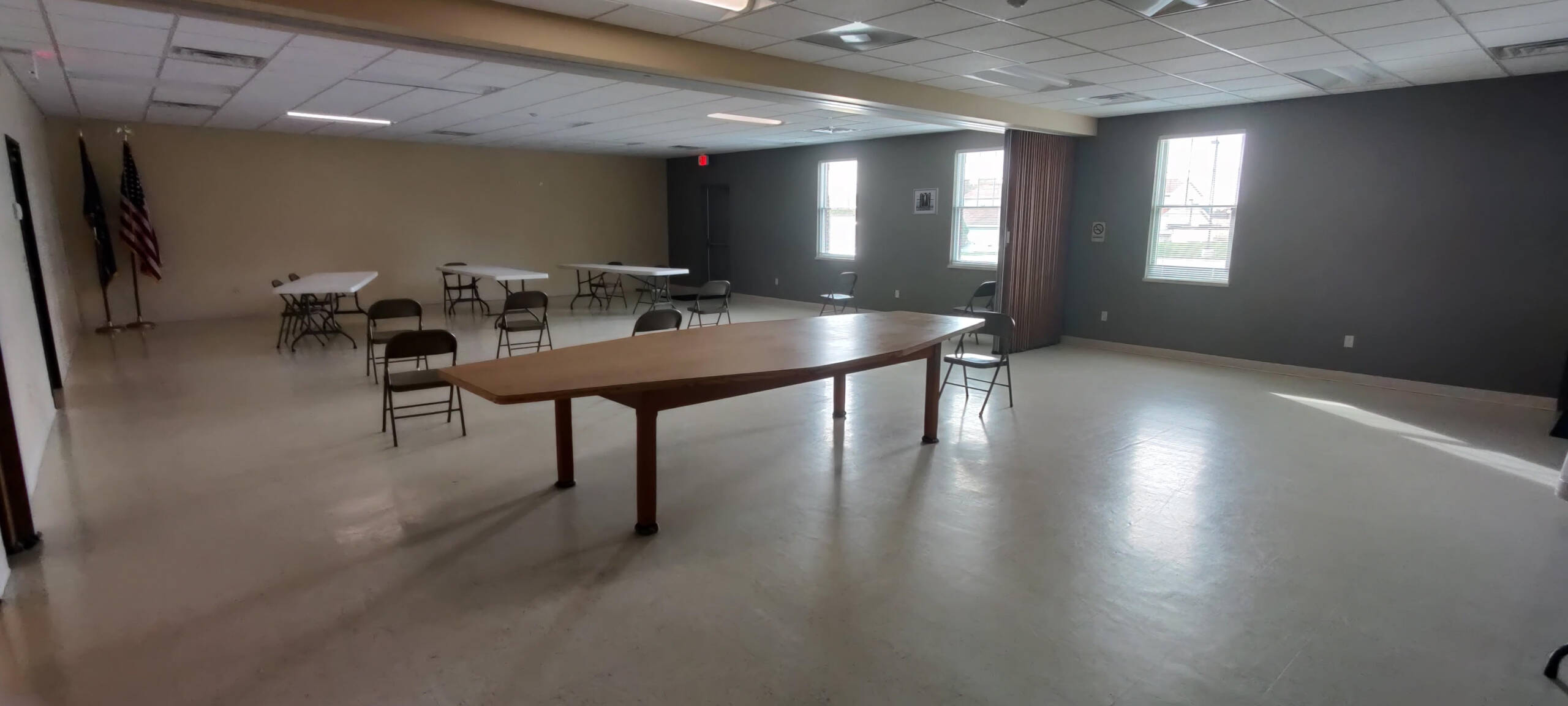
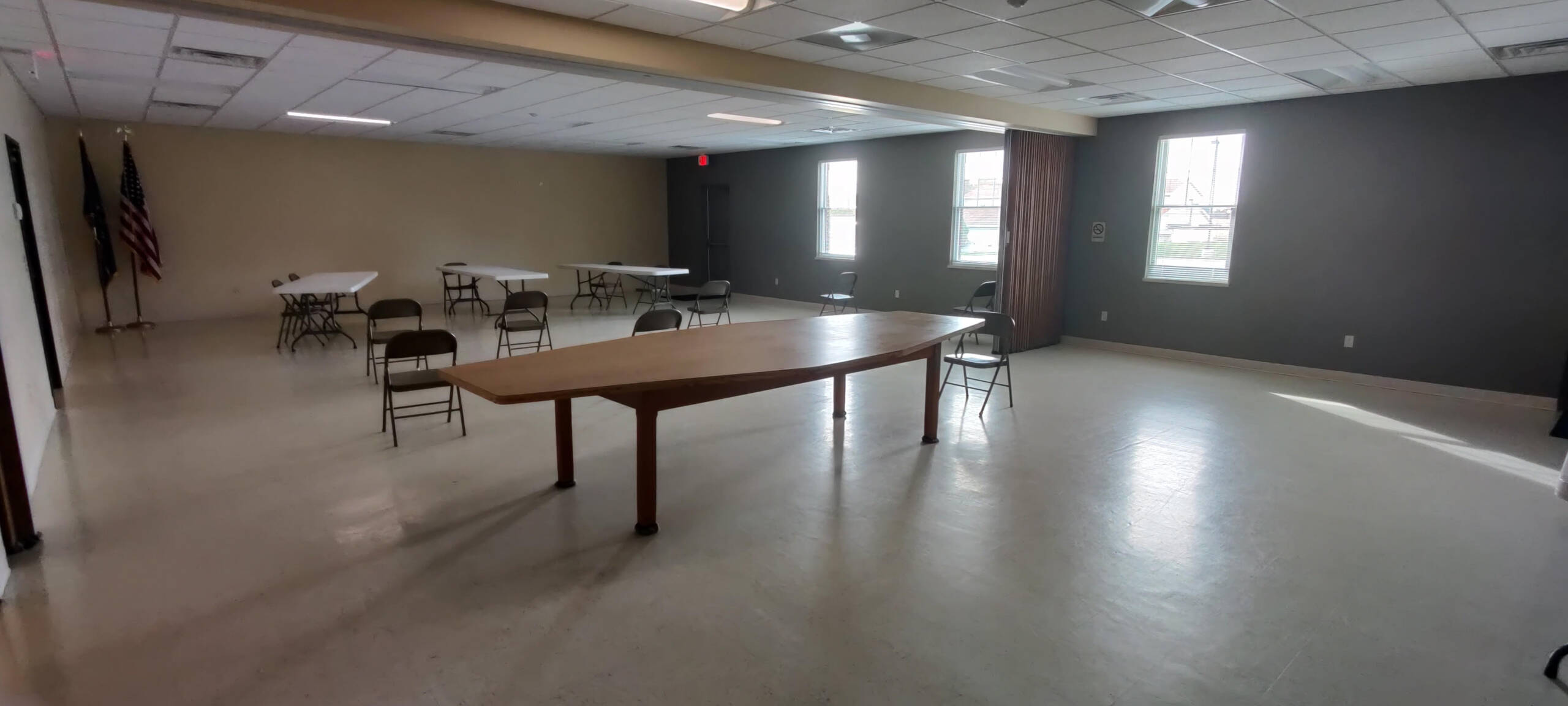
- wall art (925, 202)
